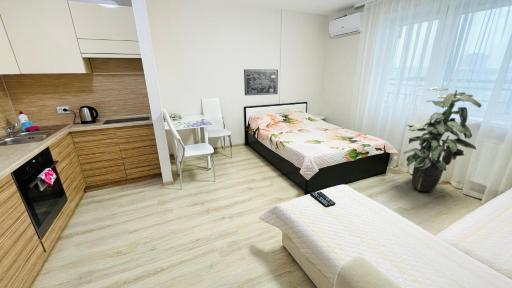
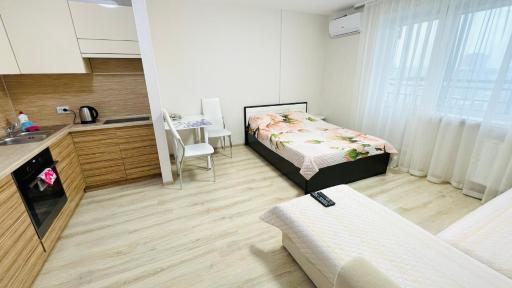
- indoor plant (434, 141)
- wall art (261, 82)
